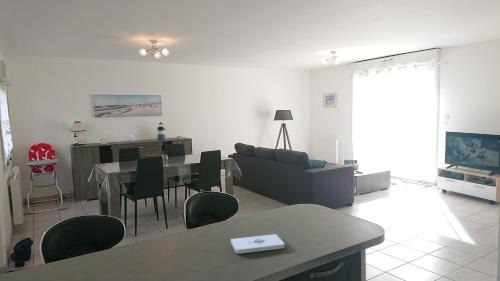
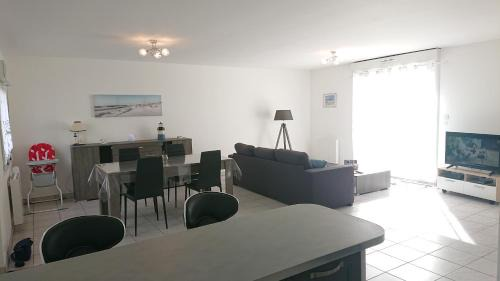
- notepad (257, 243)
